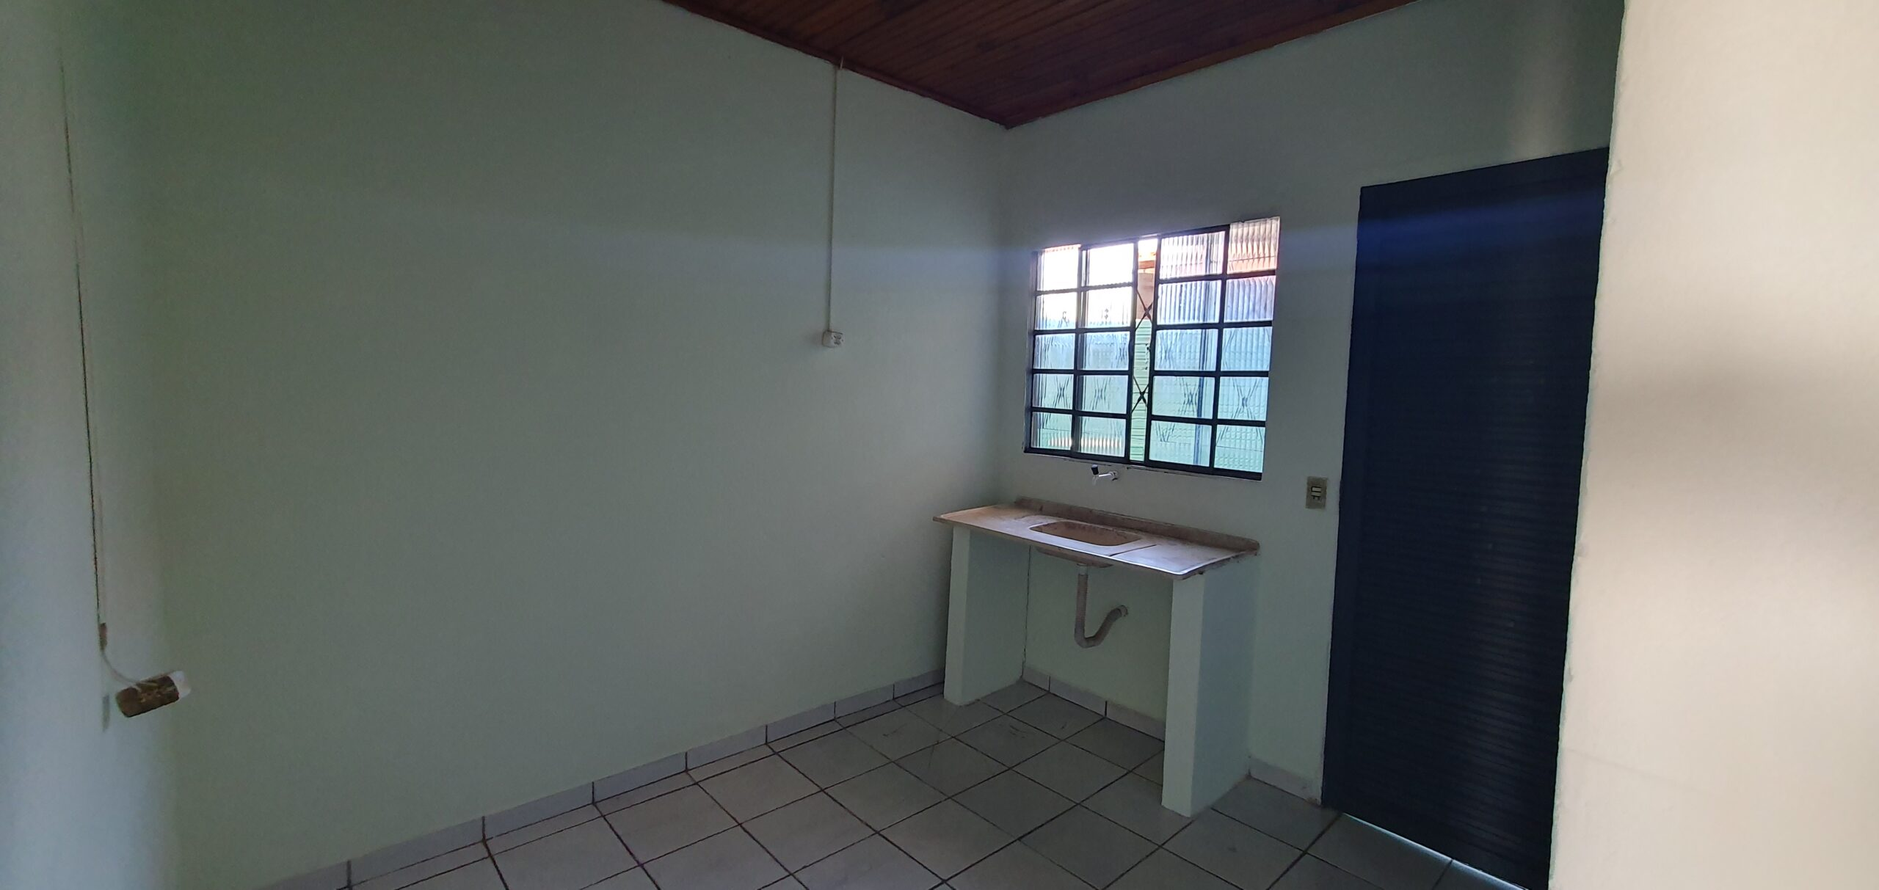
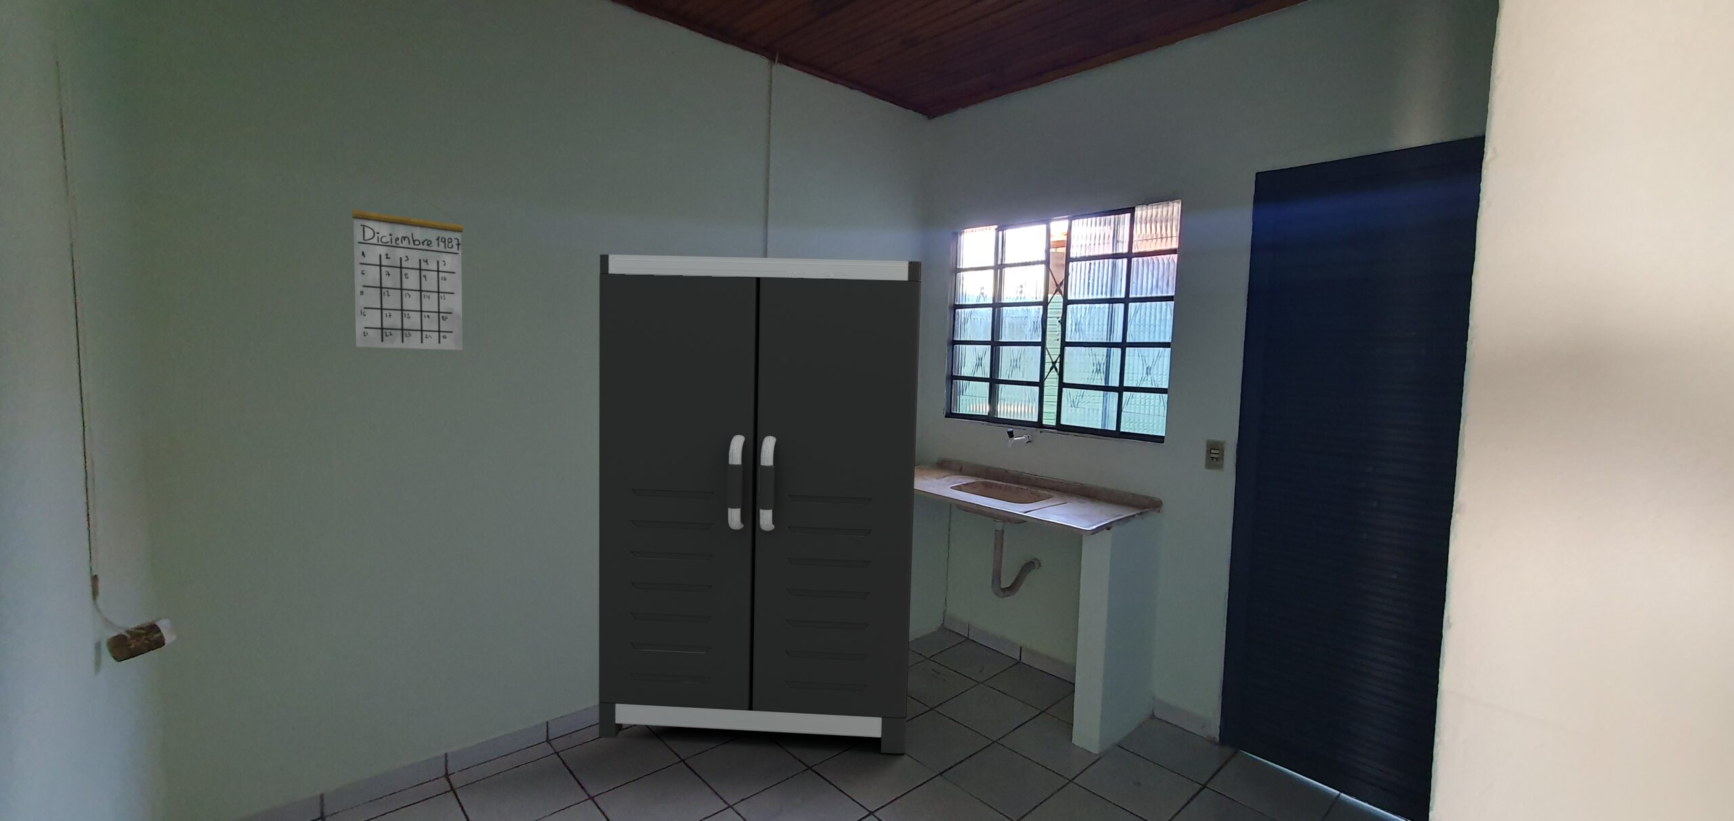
+ calendar (410, 269)
+ storage cabinet (767, 494)
